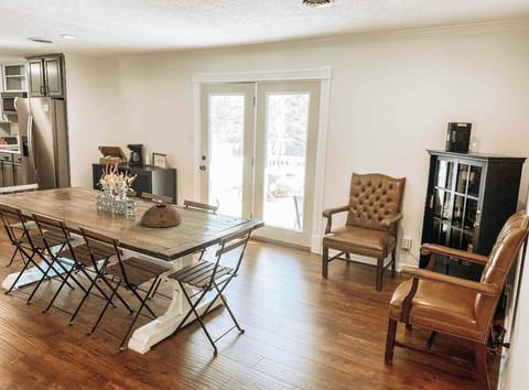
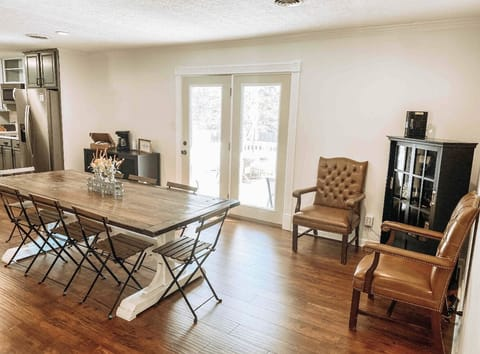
- bowl (161, 213)
